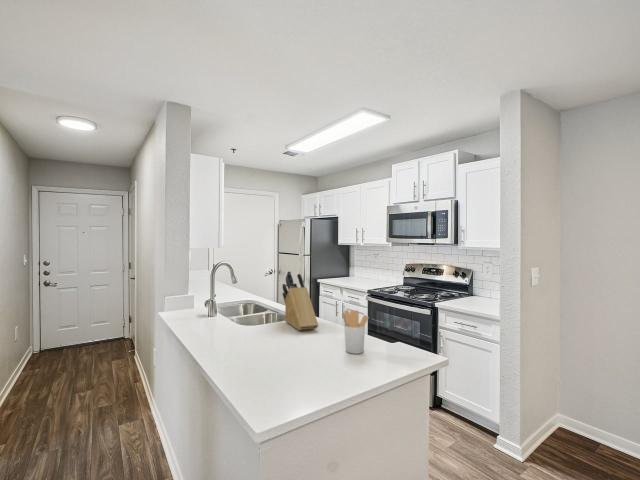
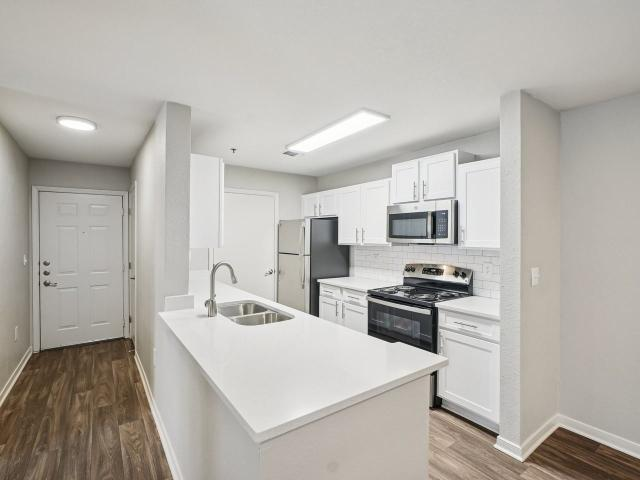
- utensil holder (353, 330)
- knife block (298, 298)
